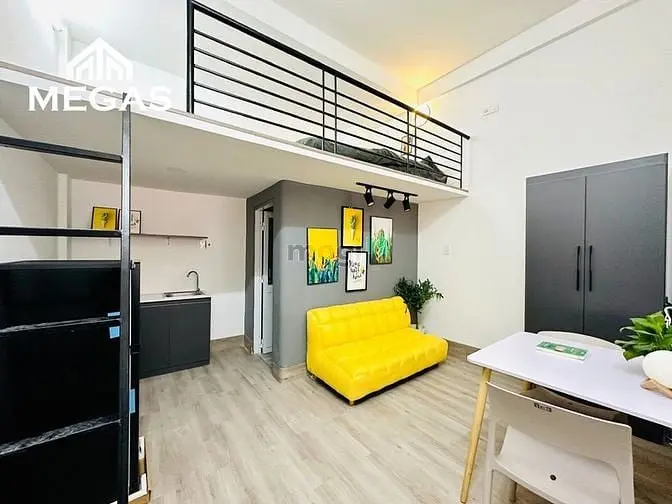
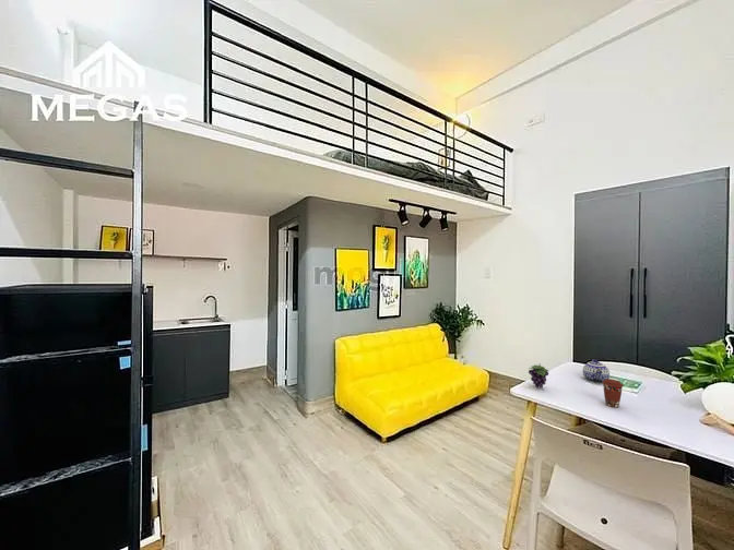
+ teapot (595, 369)
+ coffee cup (612, 393)
+ fruit (537, 374)
